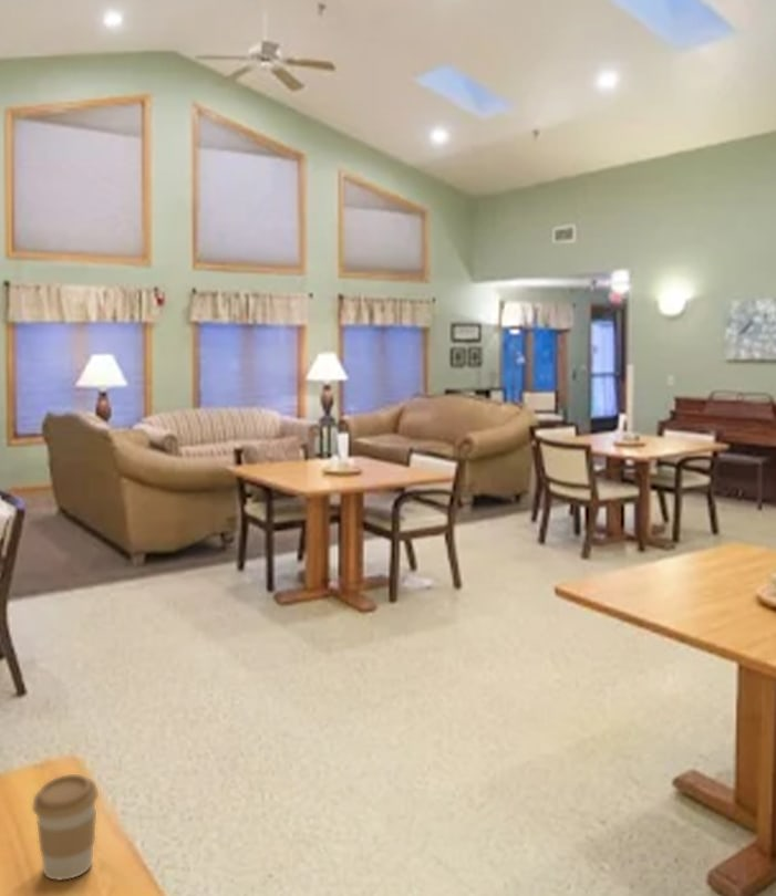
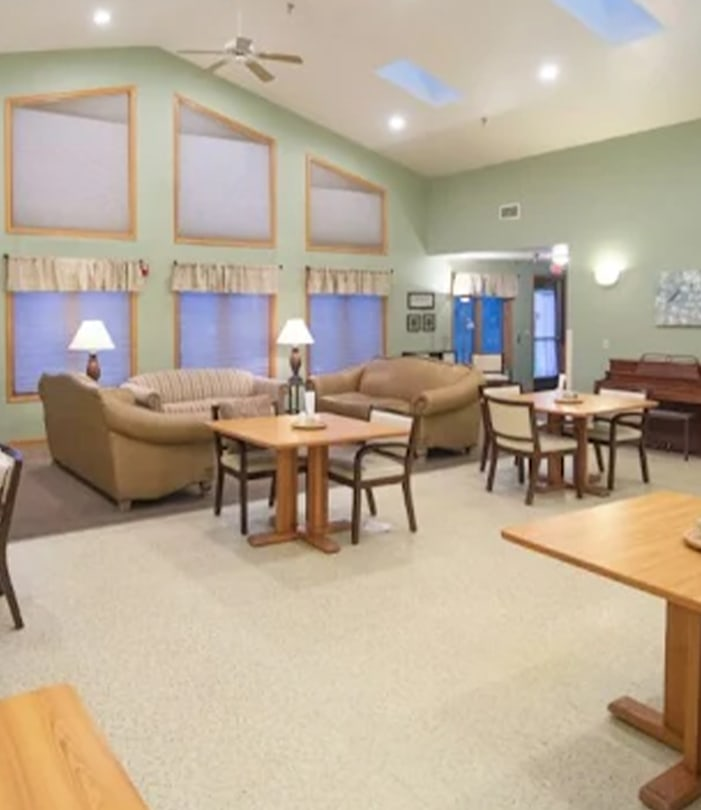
- coffee cup (66, 825)
